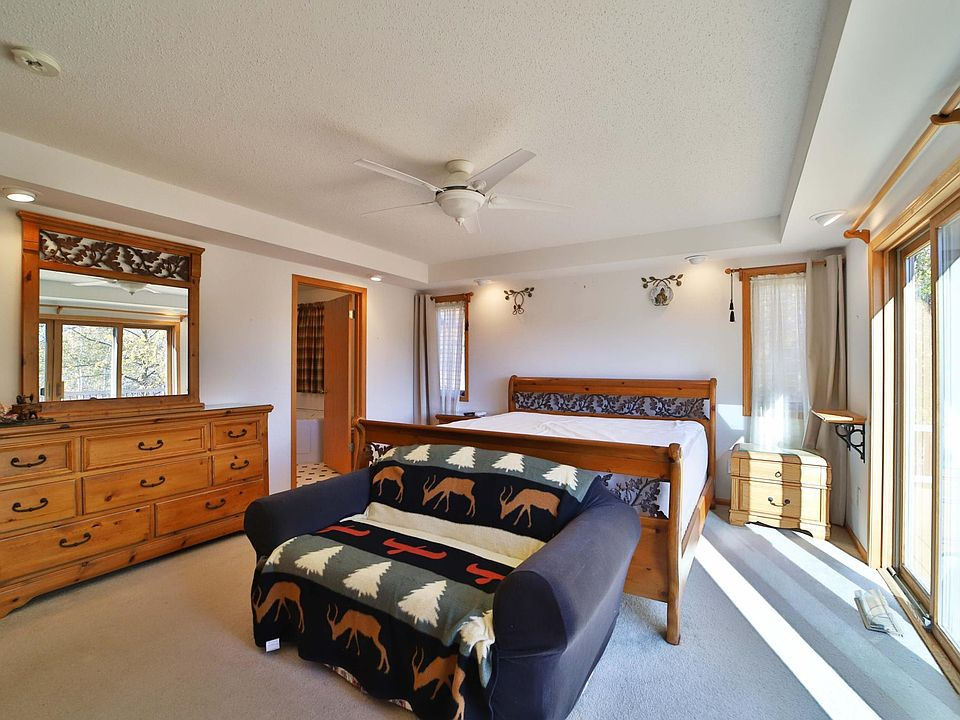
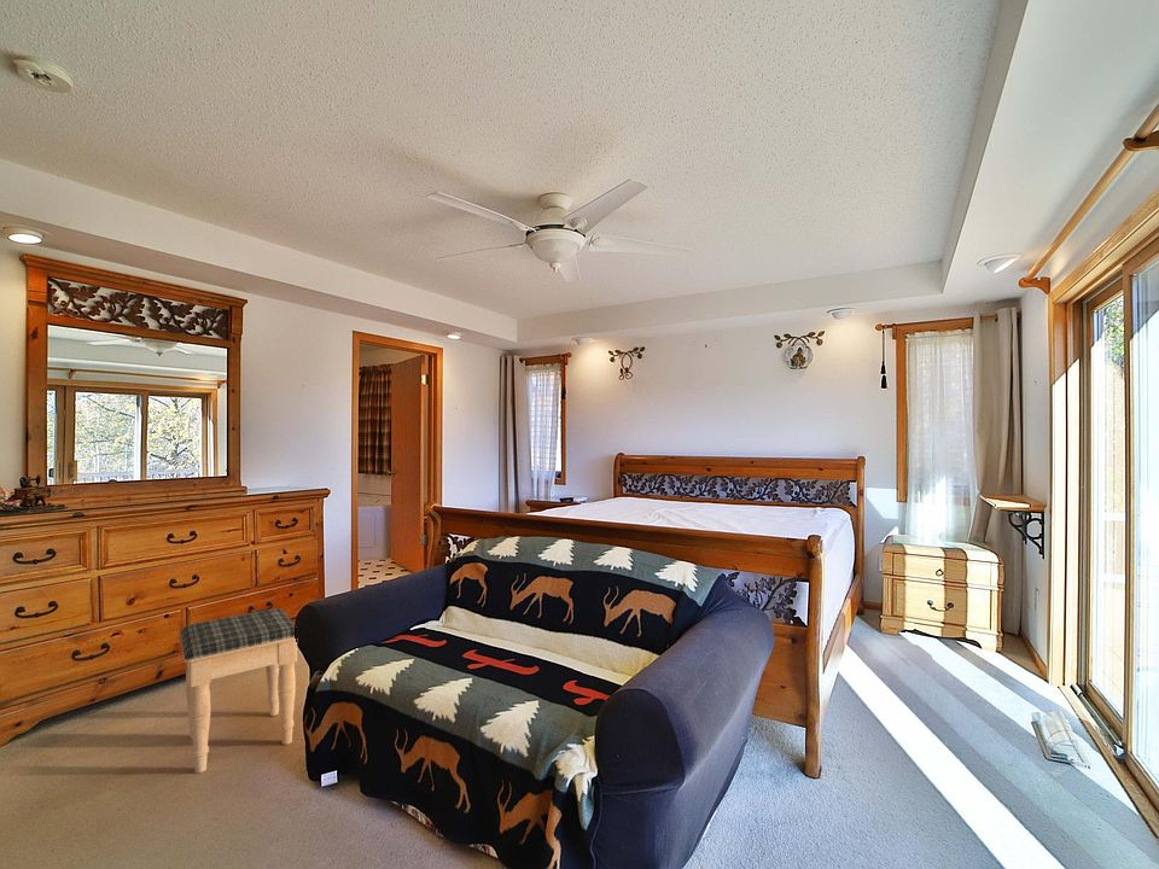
+ footstool (237, 672)
